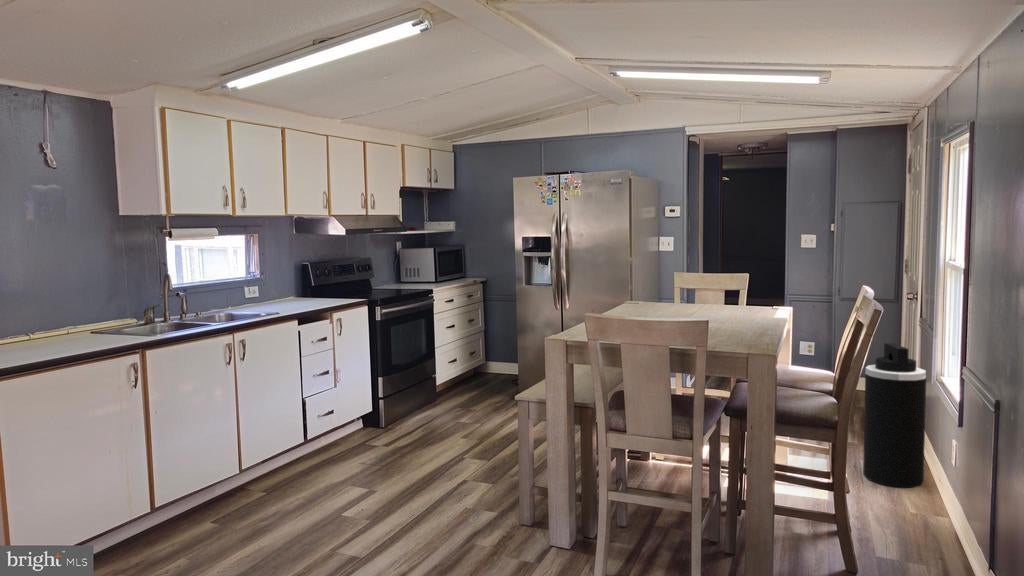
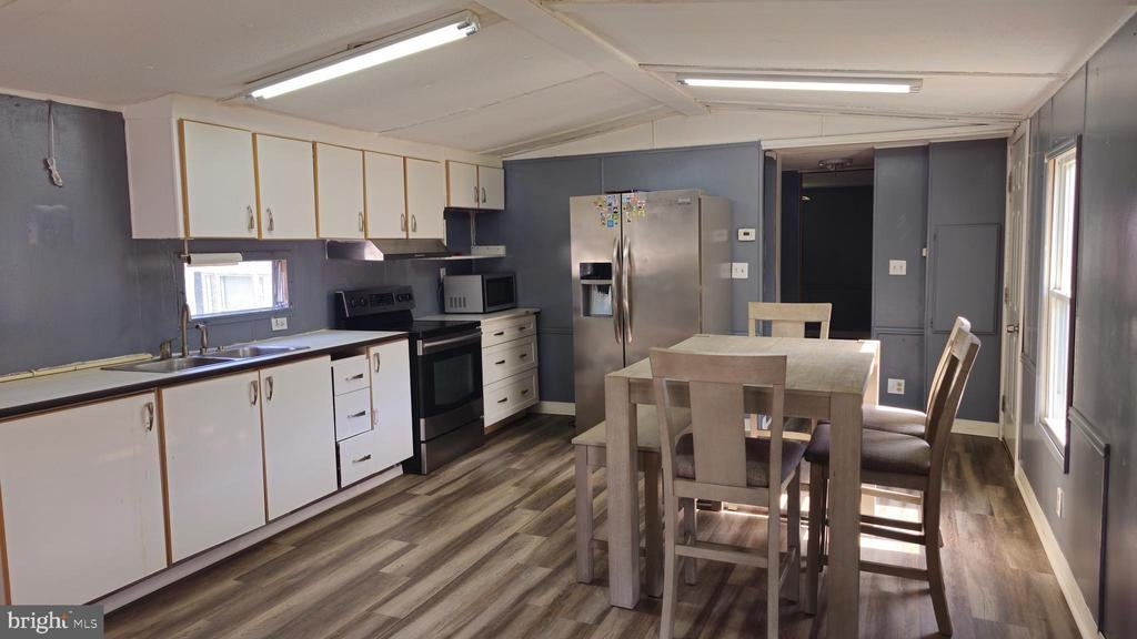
- trash can (894, 412)
